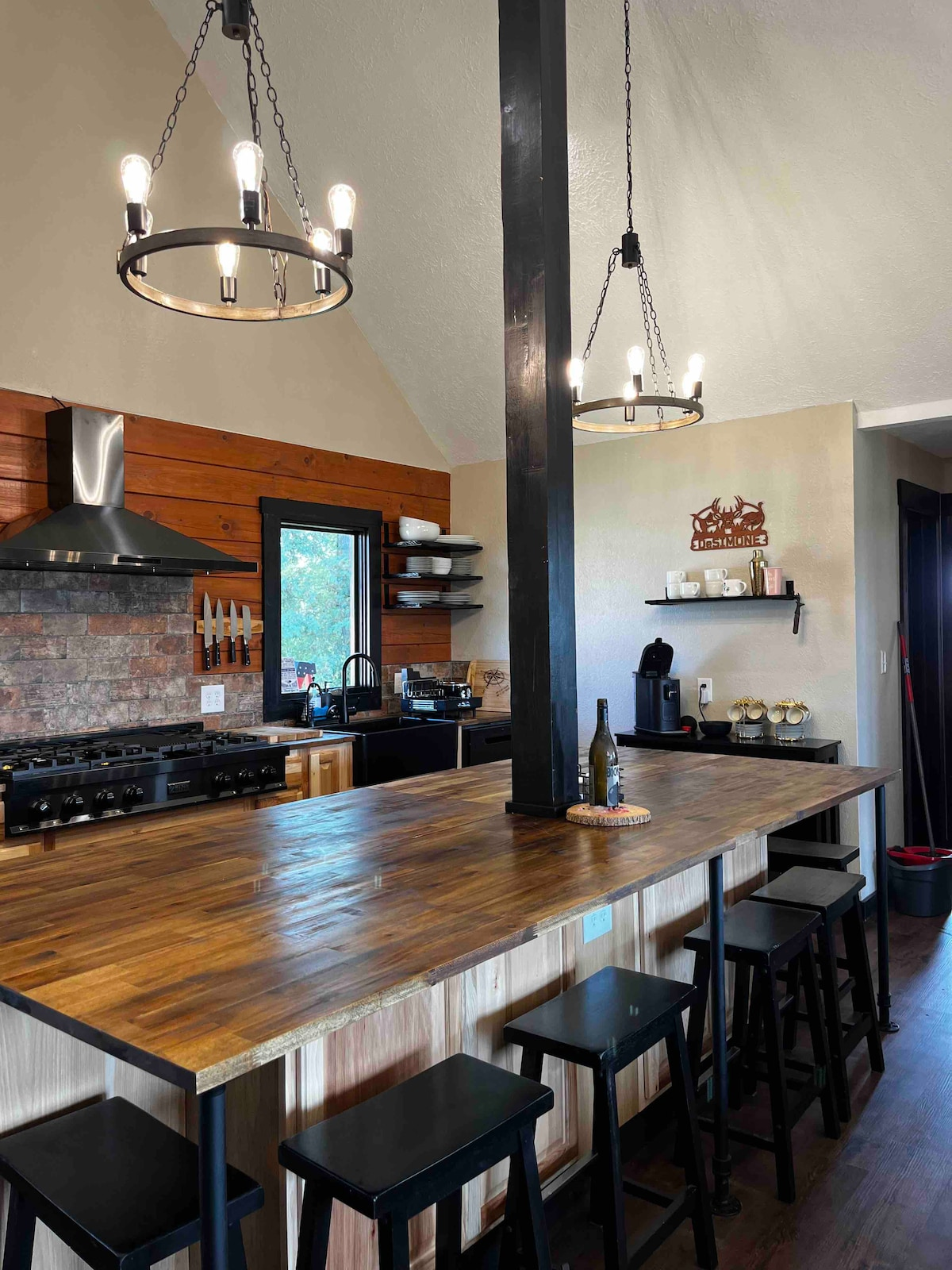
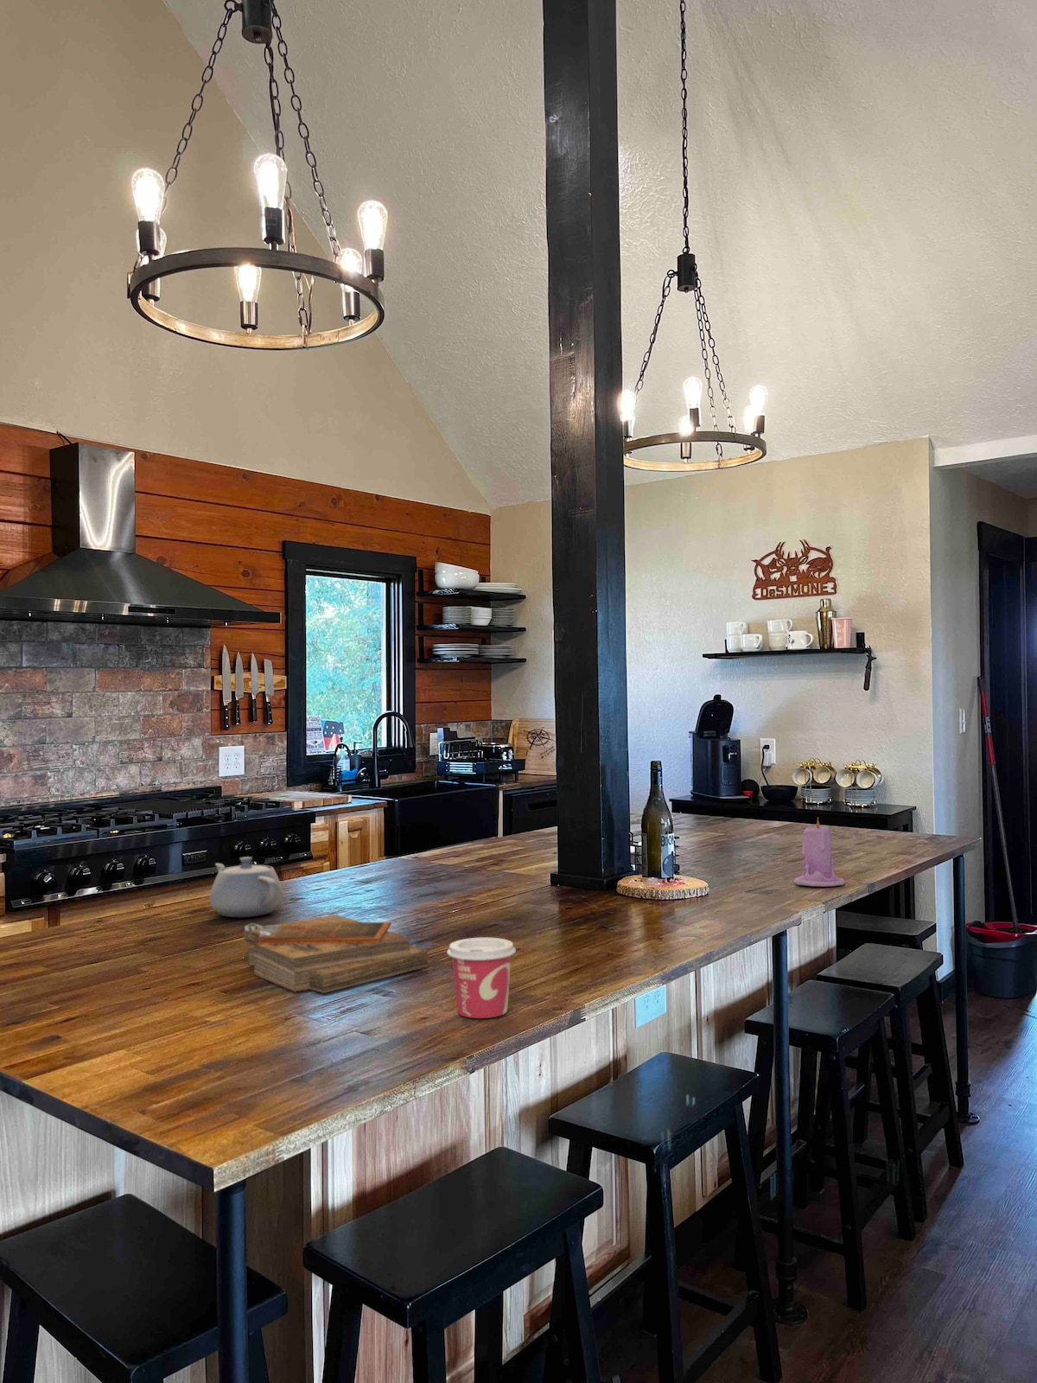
+ clipboard (332, 945)
+ cup (481, 978)
+ candle (818, 849)
+ teapot (243, 884)
